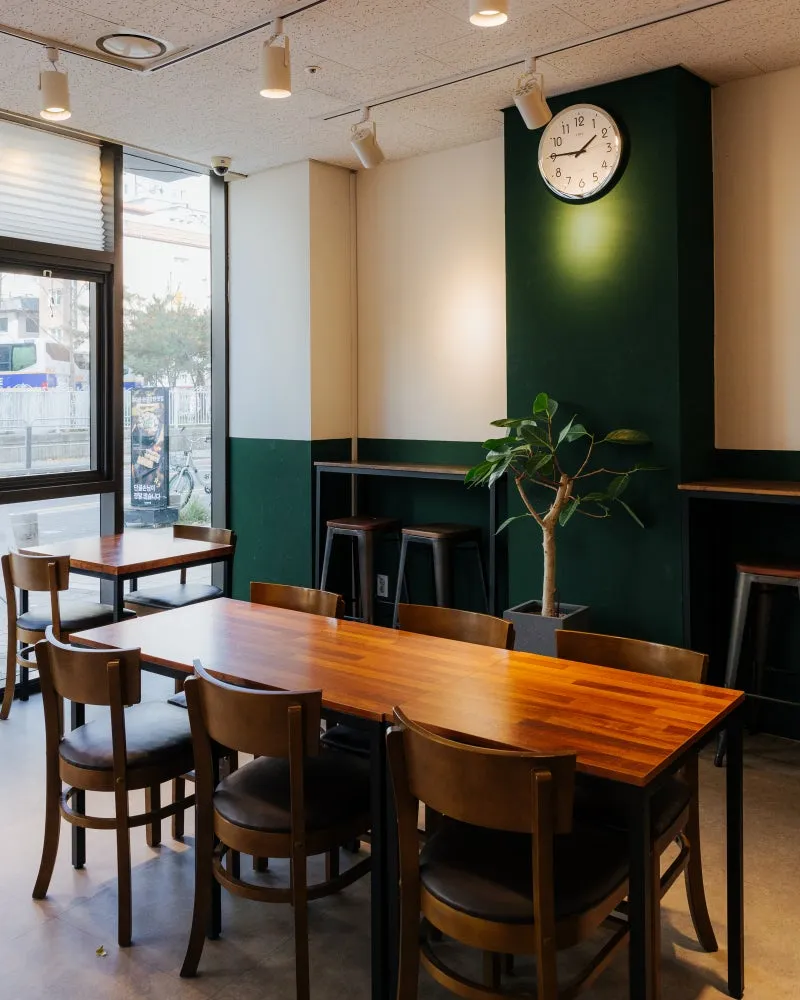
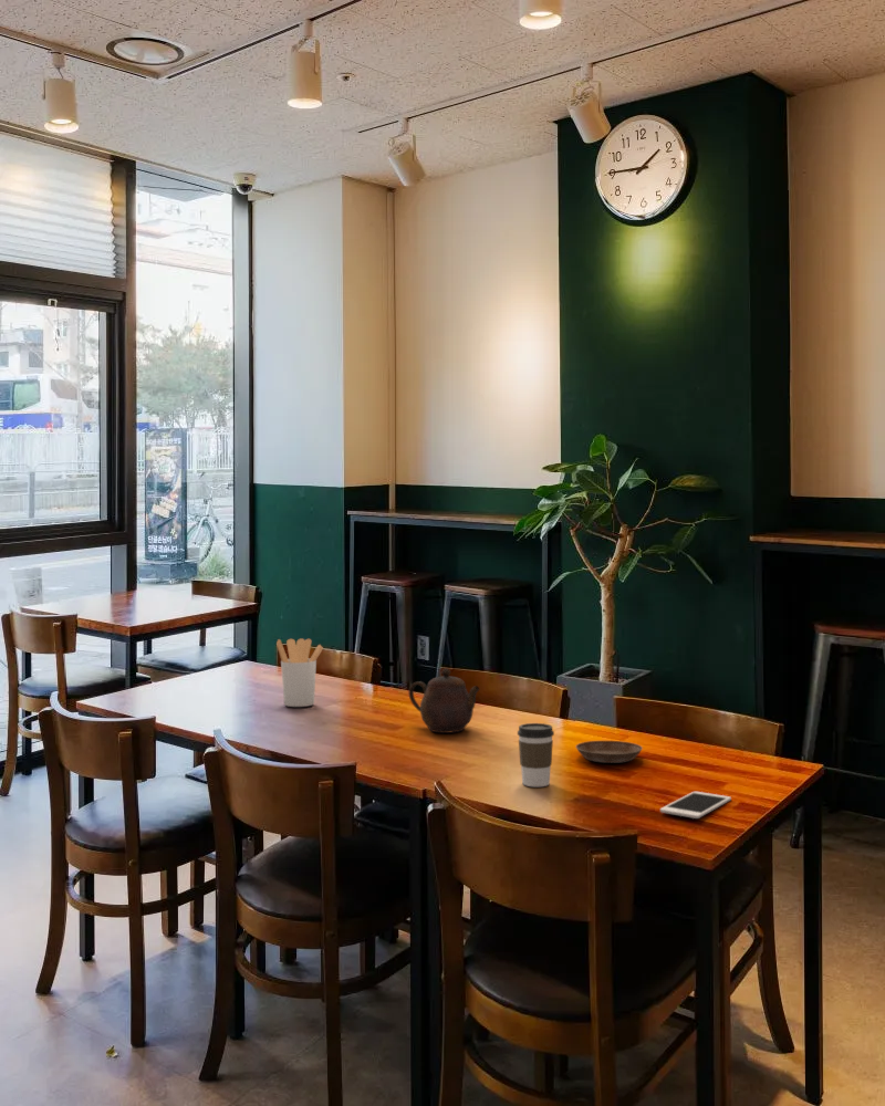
+ utensil holder (299, 670)
+ cell phone (696, 804)
+ teapot (444, 698)
+ coffee cup (535, 754)
+ saucer (608, 752)
